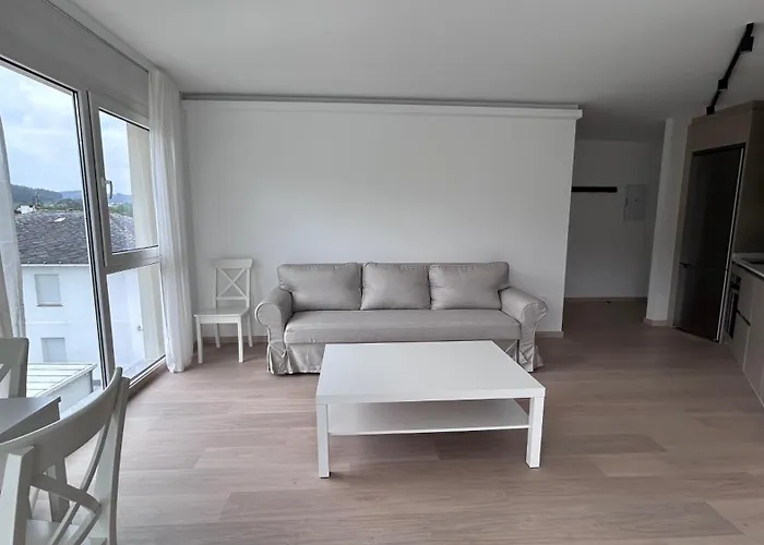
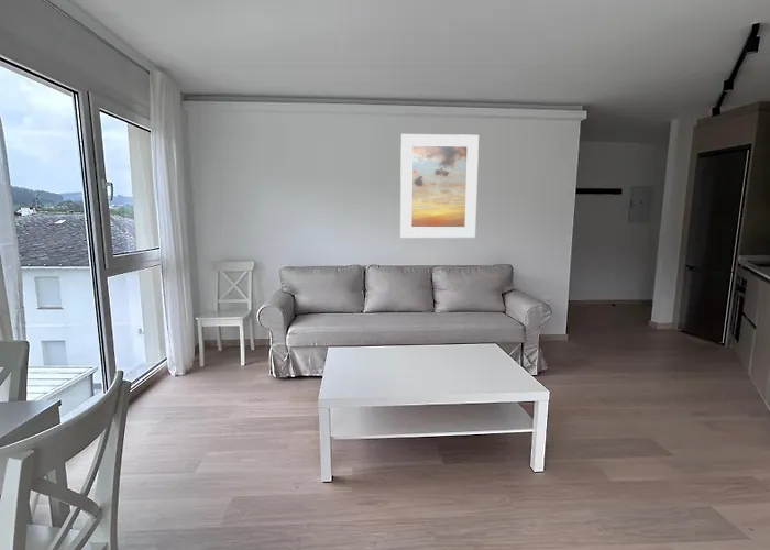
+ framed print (439, 187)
